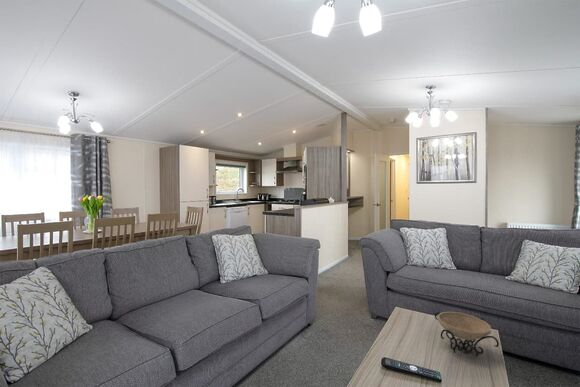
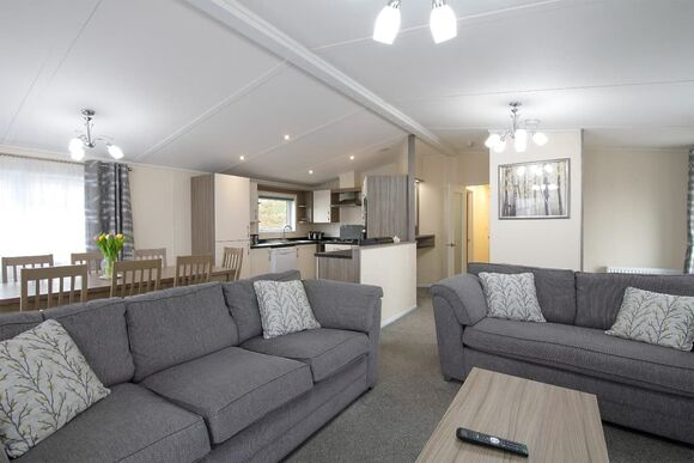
- decorative bowl (463, 335)
